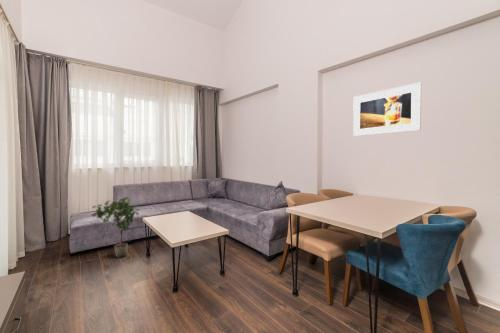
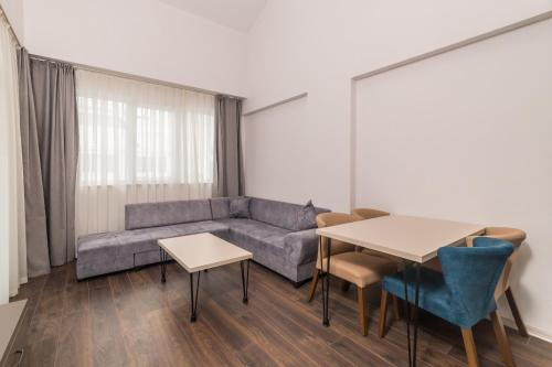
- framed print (383, 112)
- potted plant (118, 227)
